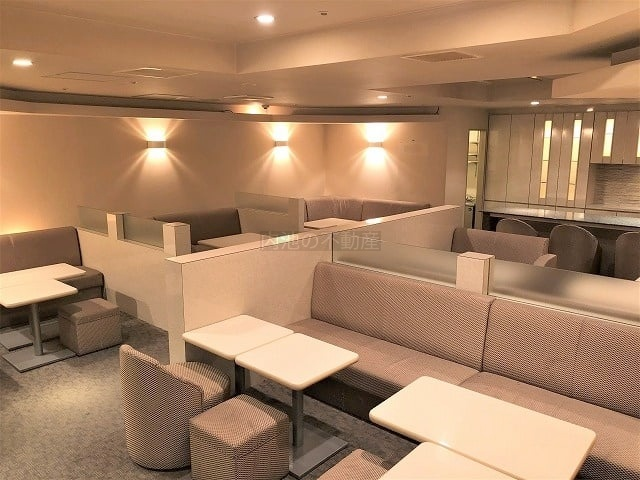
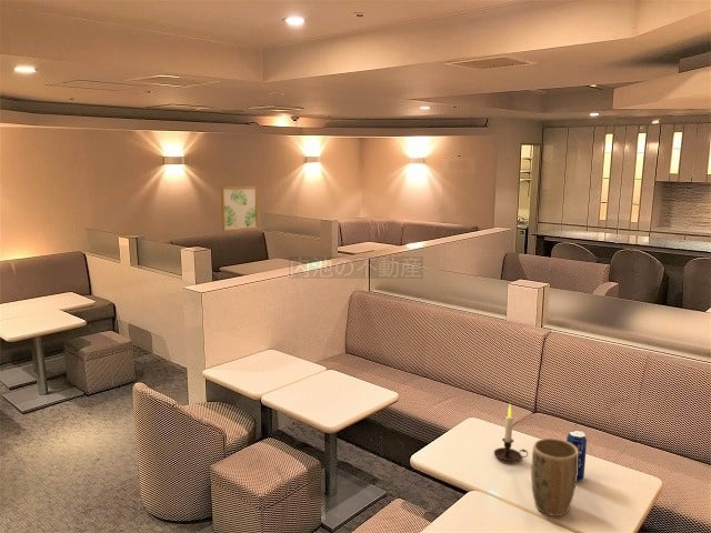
+ wall art (240, 208)
+ beverage can (578, 455)
+ candle (511, 431)
+ plant pot (553, 477)
